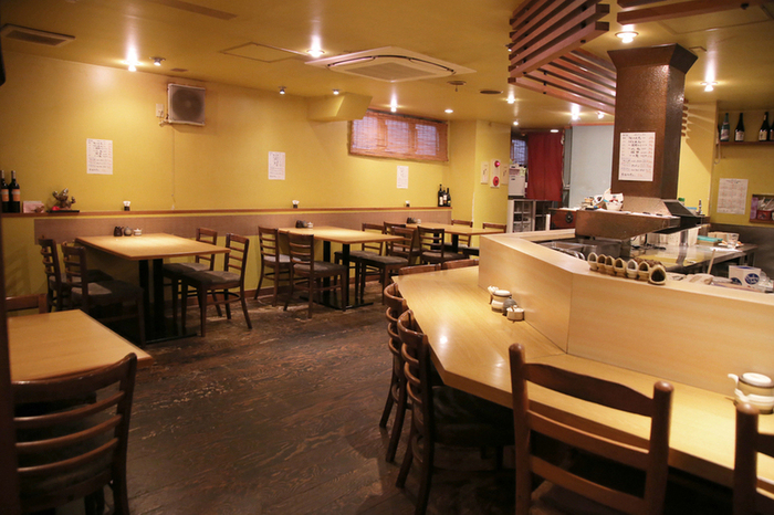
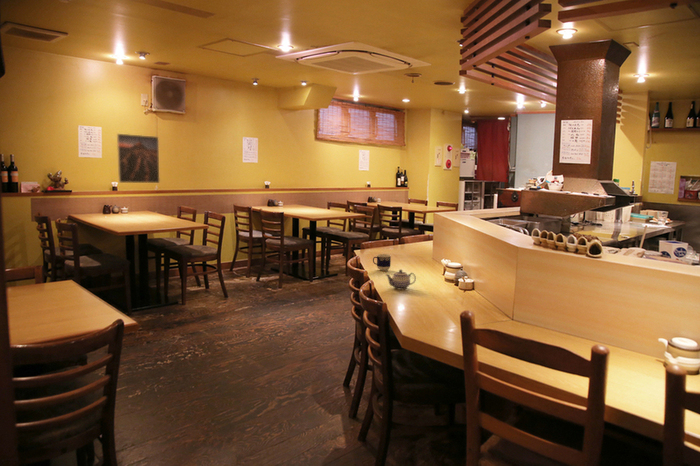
+ cup (381, 262)
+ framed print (138, 159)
+ teapot (400, 278)
